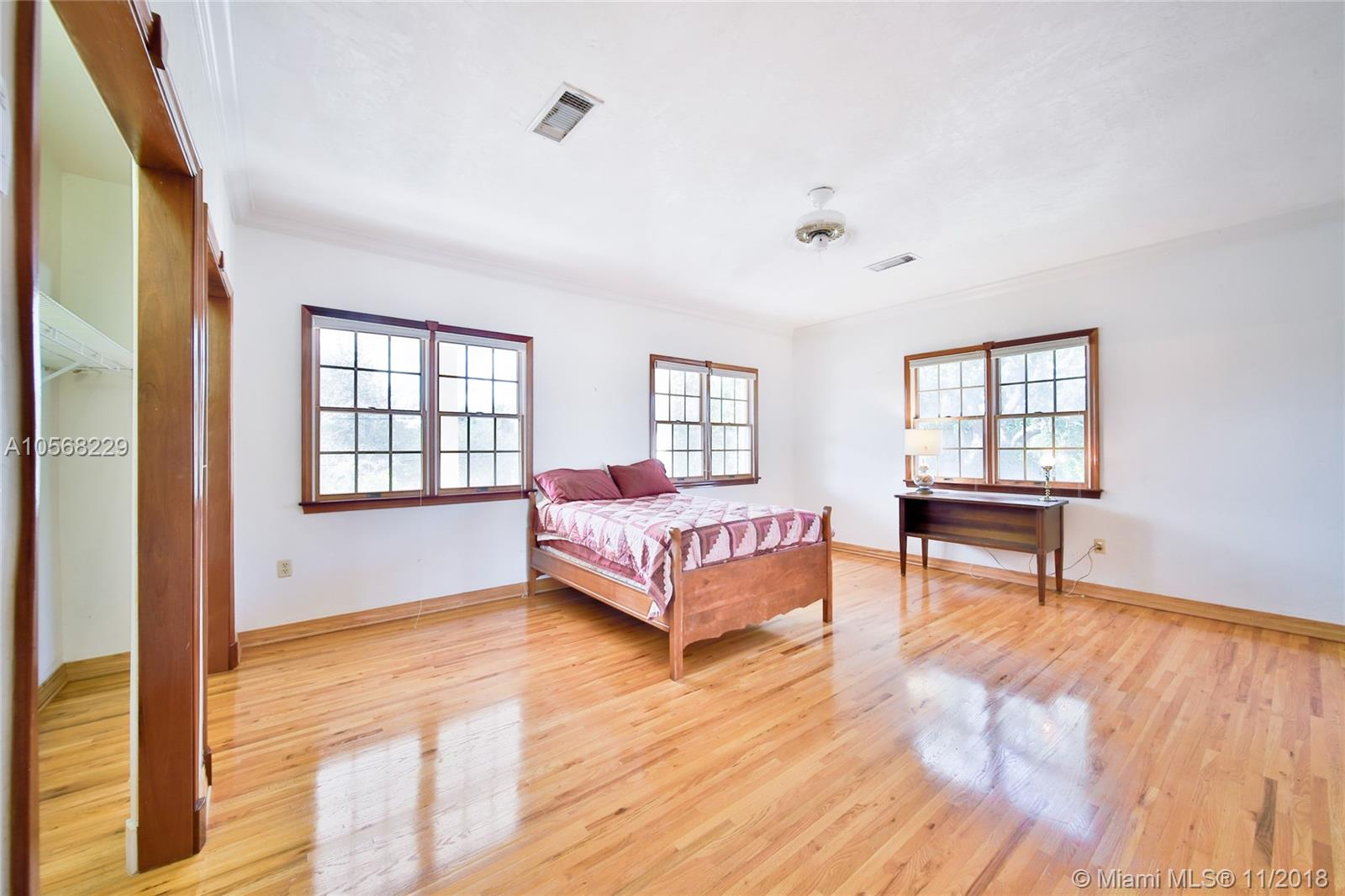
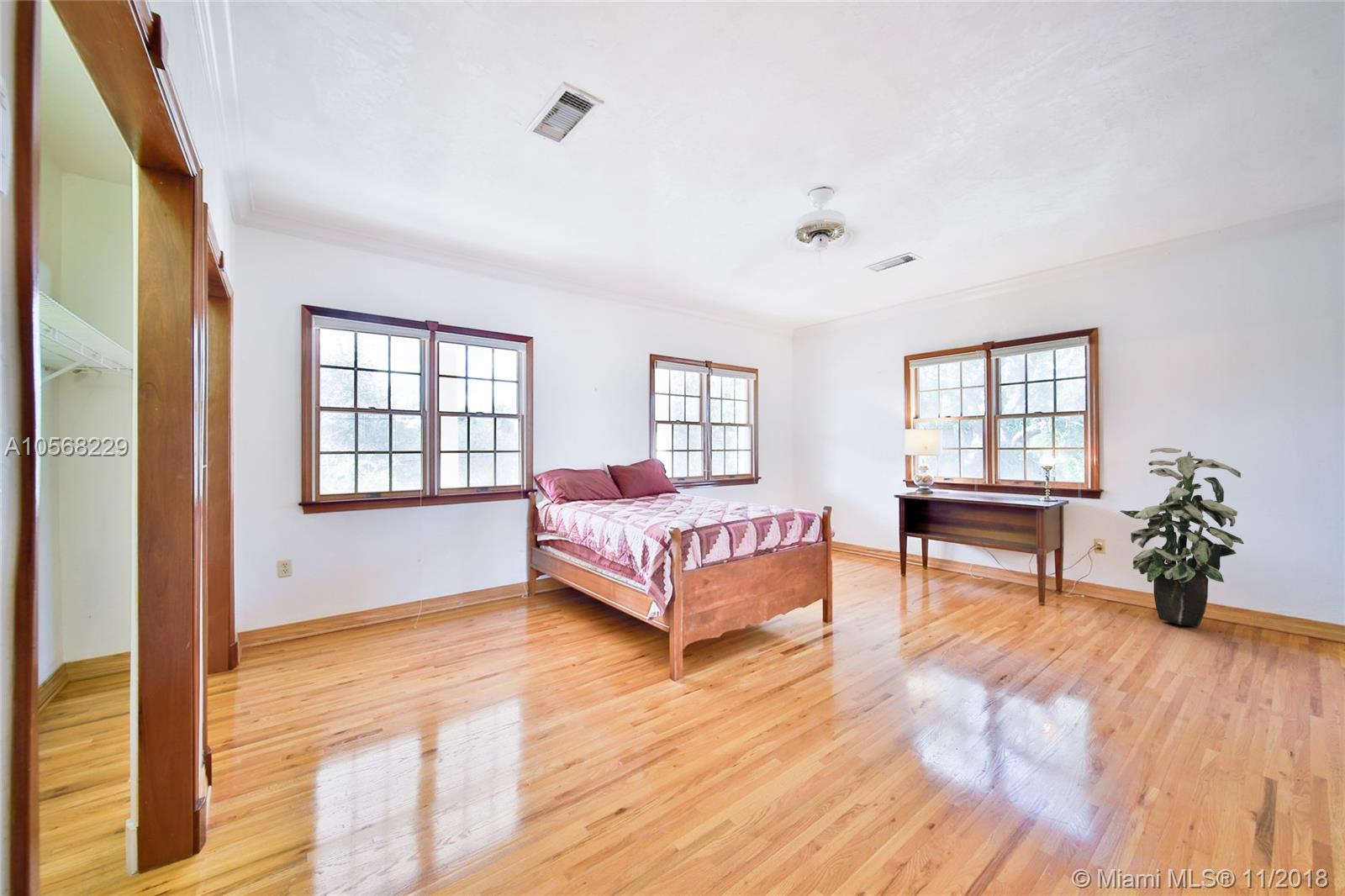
+ indoor plant (1176, 535)
